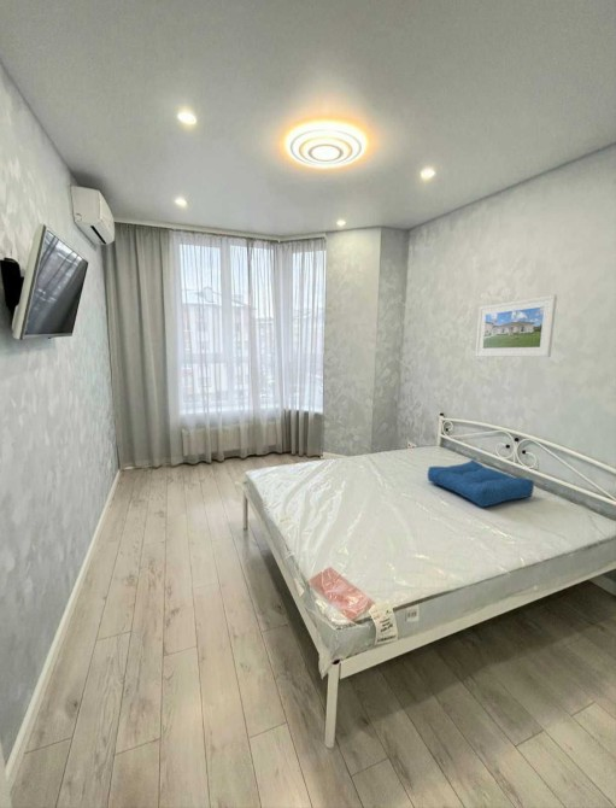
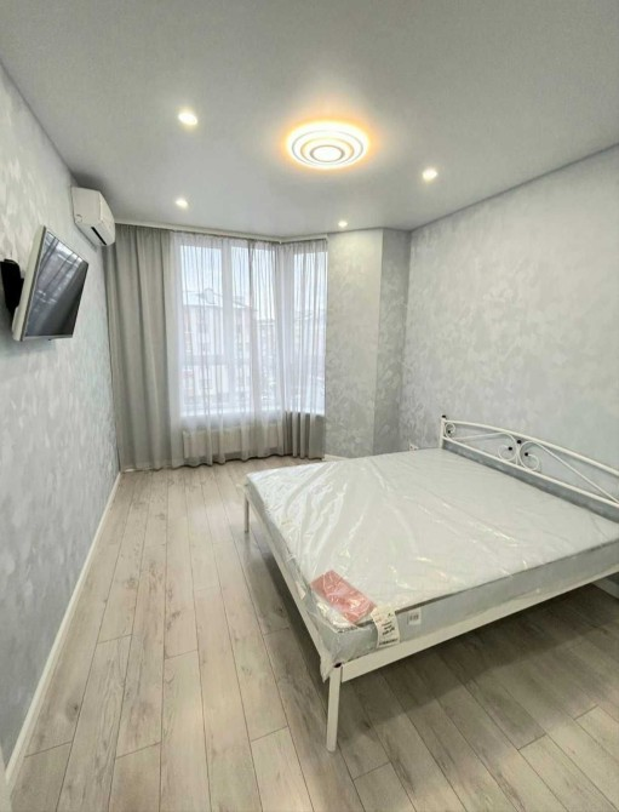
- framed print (511, 329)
- seat cushion (477, 481)
